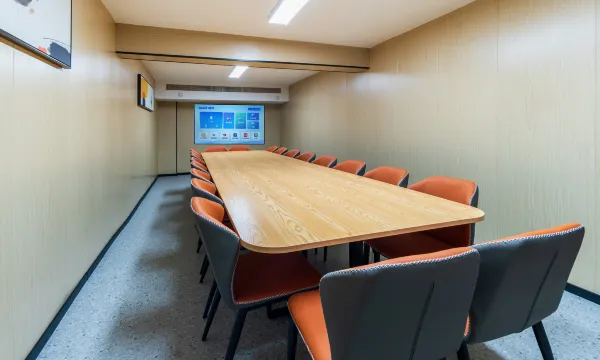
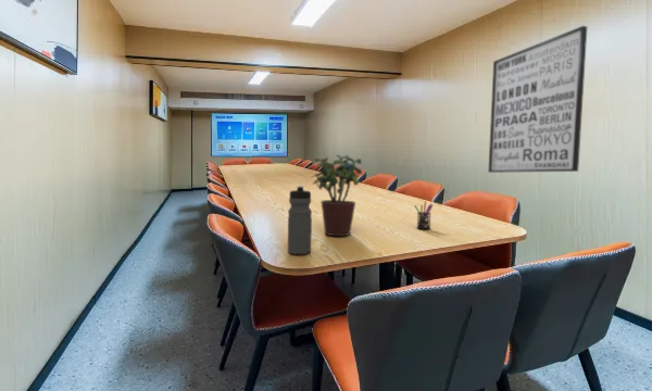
+ potted plant (341, 193)
+ pen holder (422, 214)
+ wall art (530, 110)
+ water bottle (299, 218)
